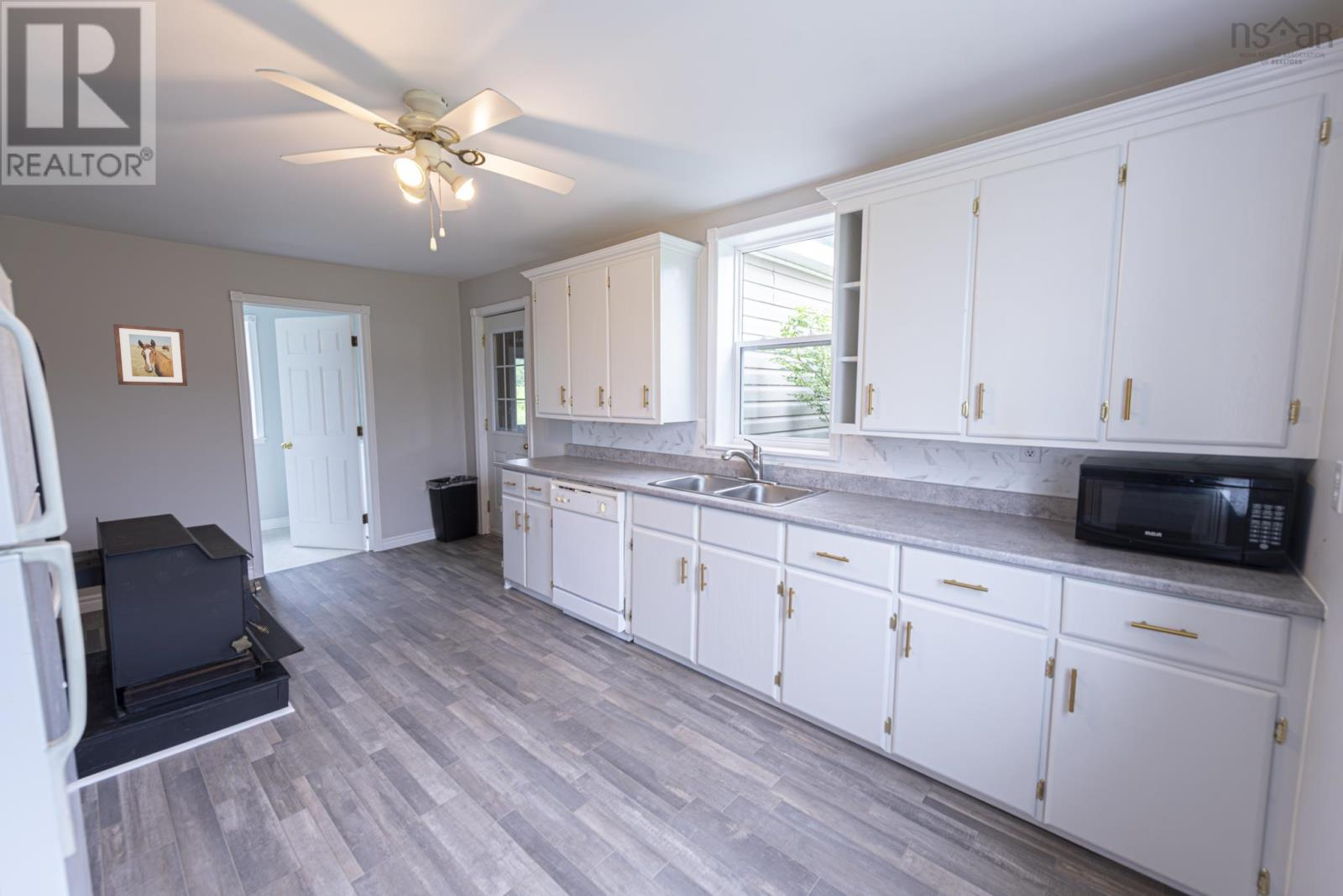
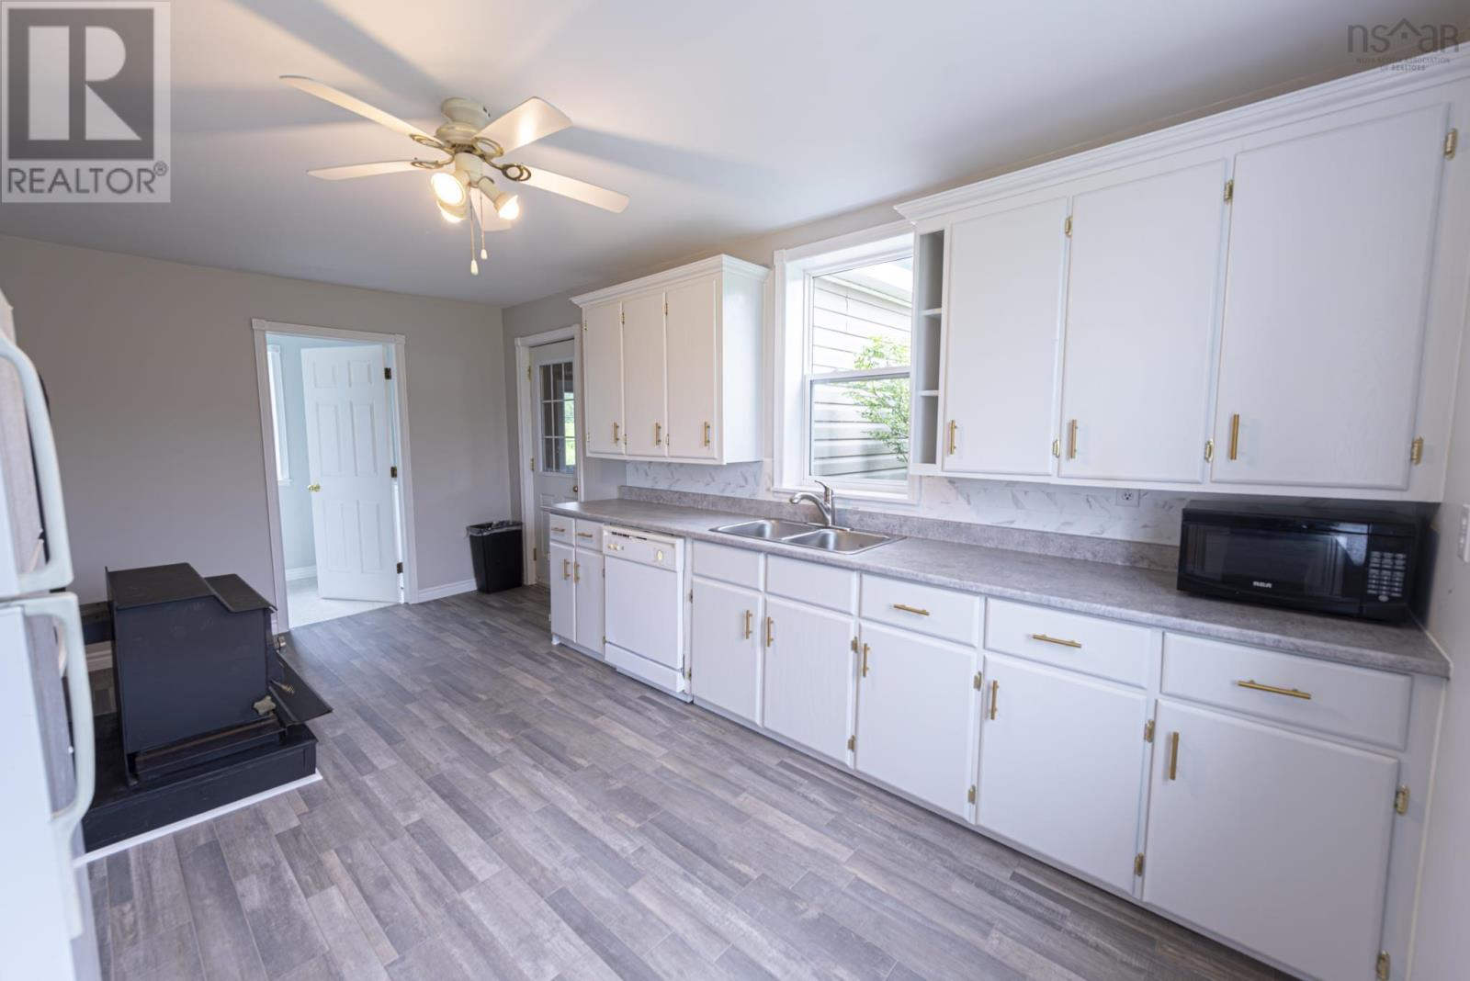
- wall art (151, 356)
